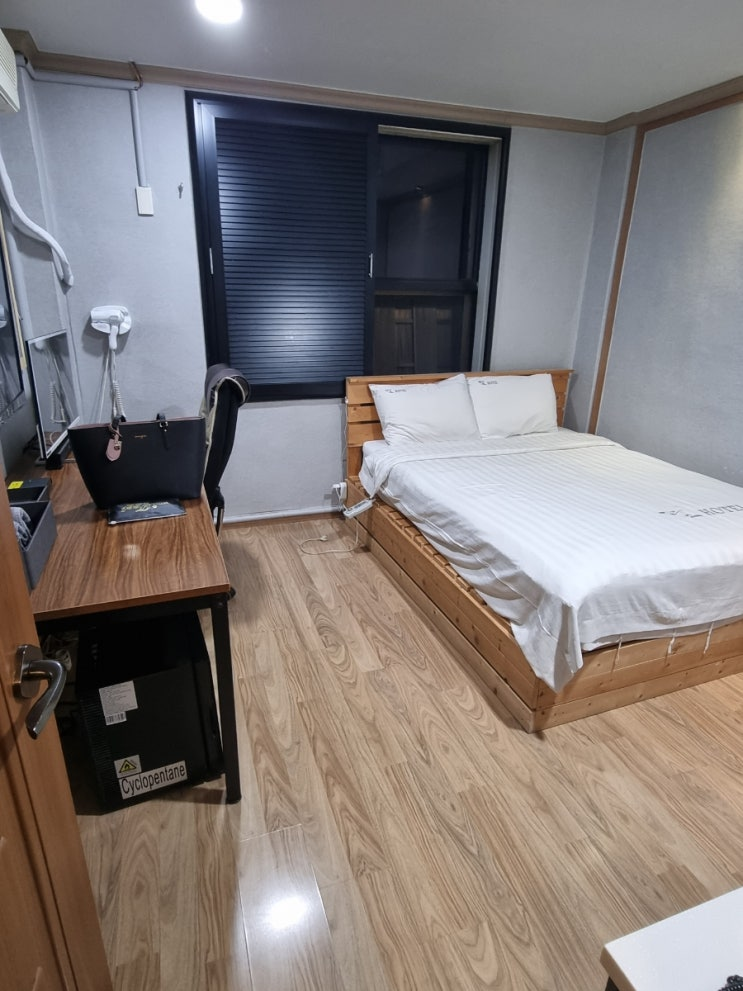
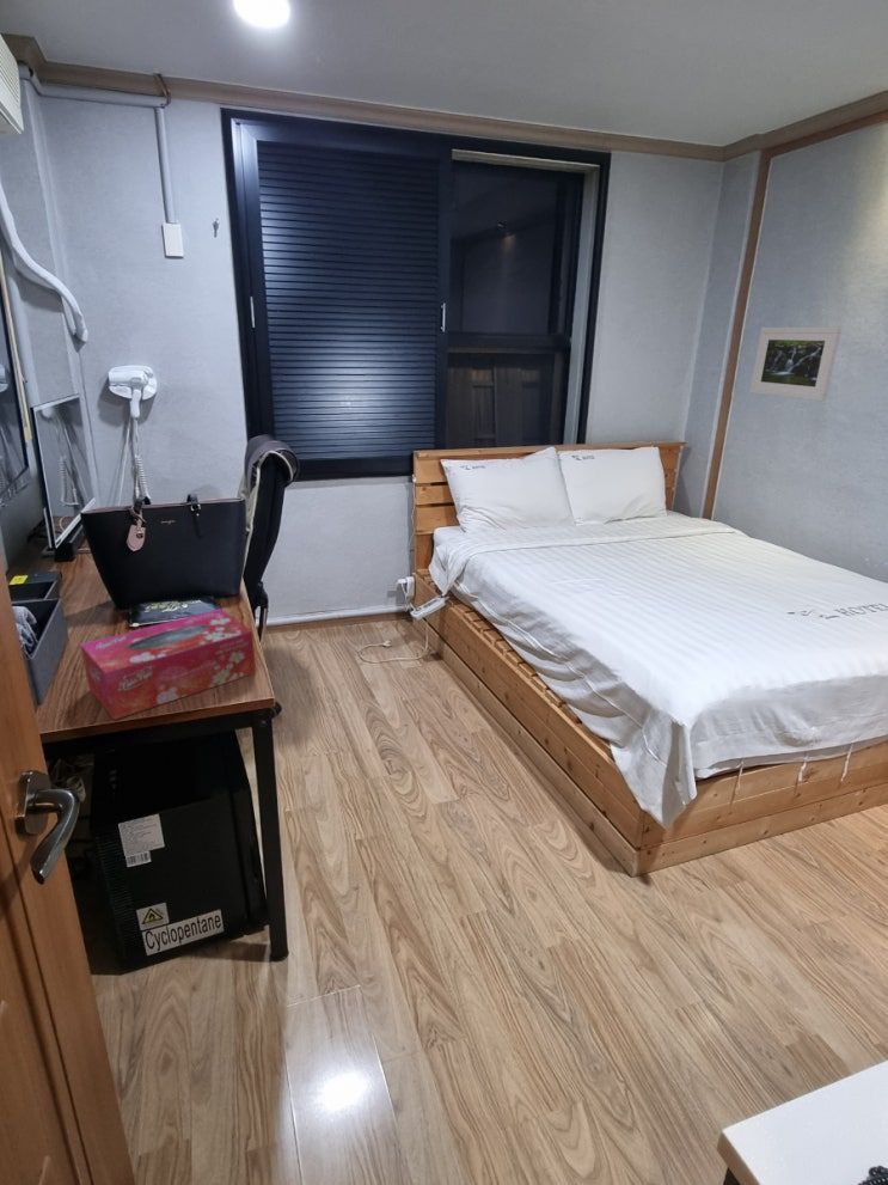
+ tissue box (171, 659)
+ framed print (791, 362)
